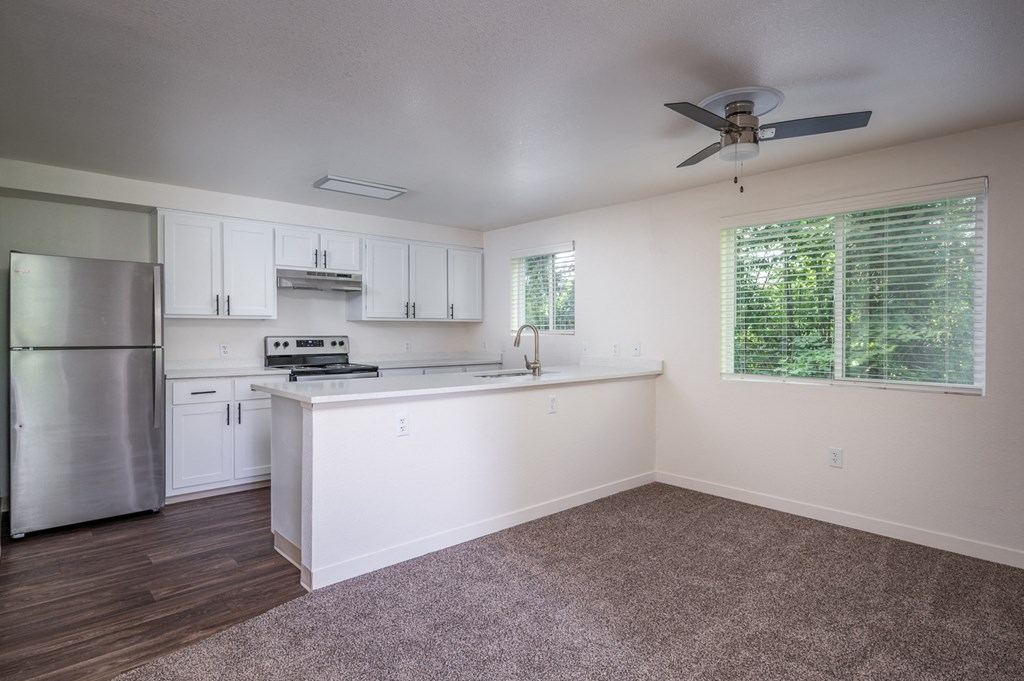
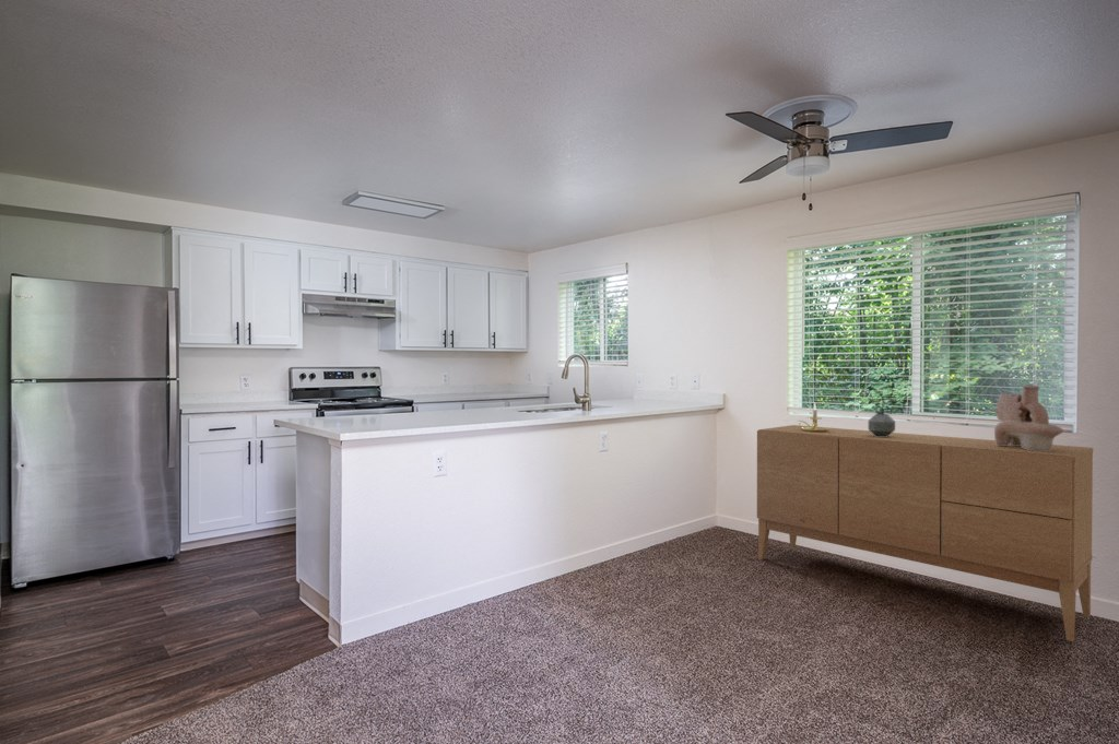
+ candle holder (813, 415)
+ potted plant (884, 409)
+ sideboard (903, 511)
+ decorative vase (1024, 415)
